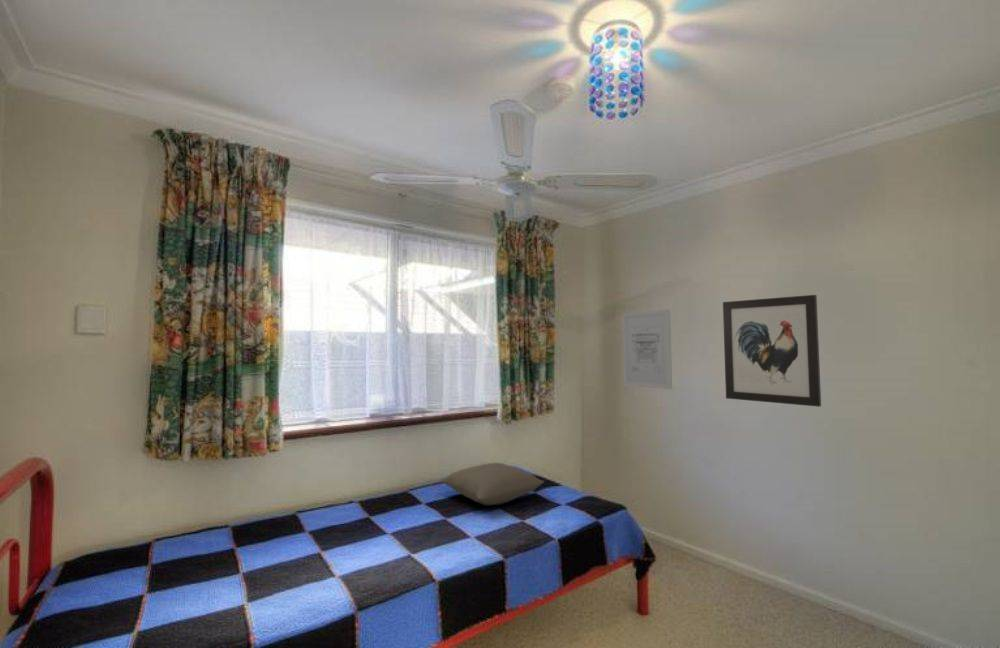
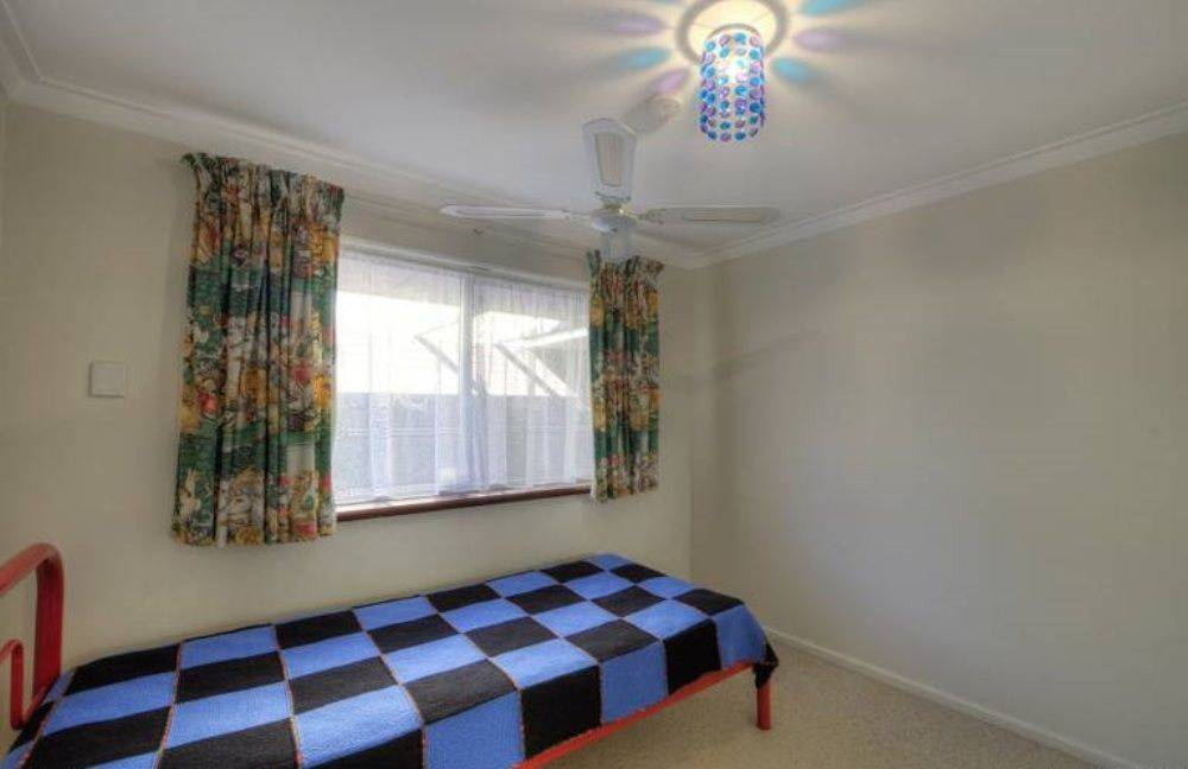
- wall art (645, 349)
- wall art (768, 350)
- pillow (491, 482)
